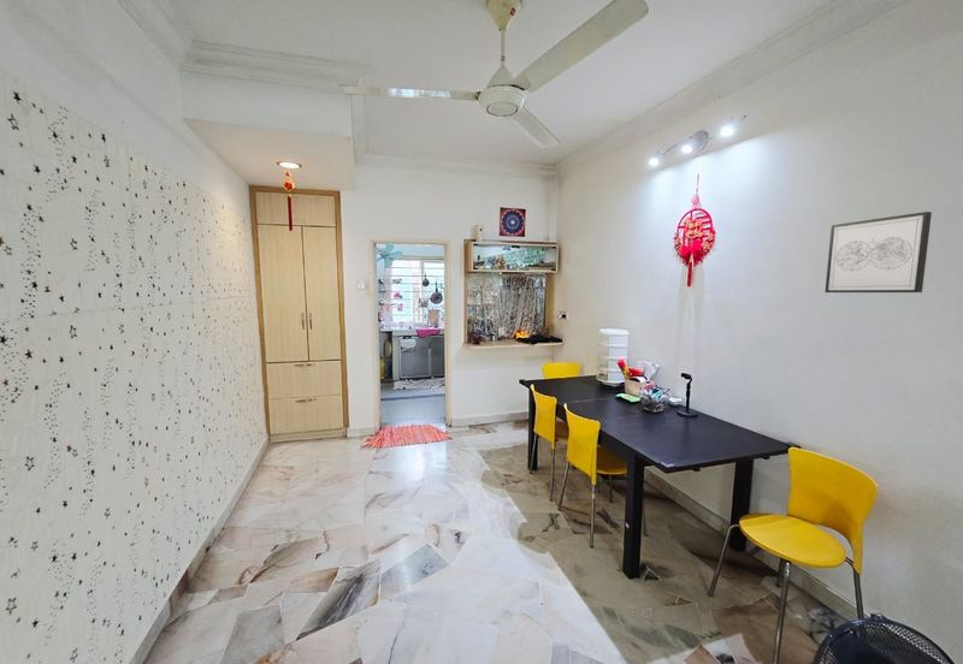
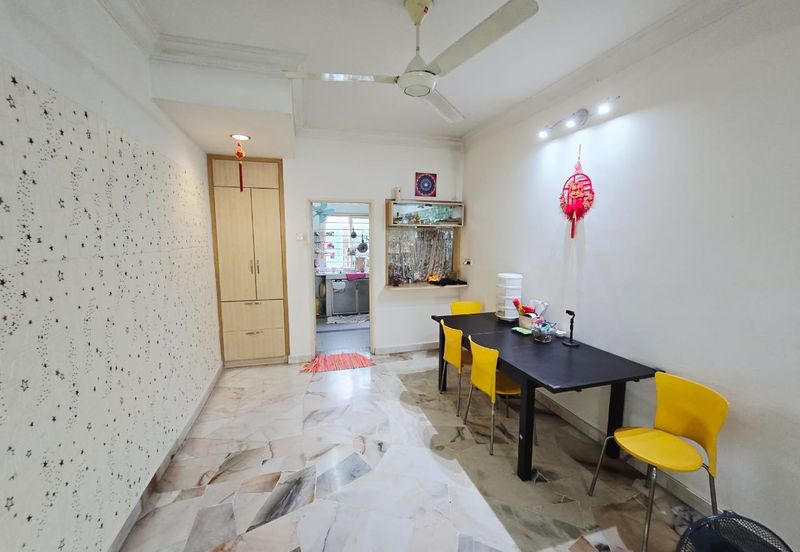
- wall art (873, 256)
